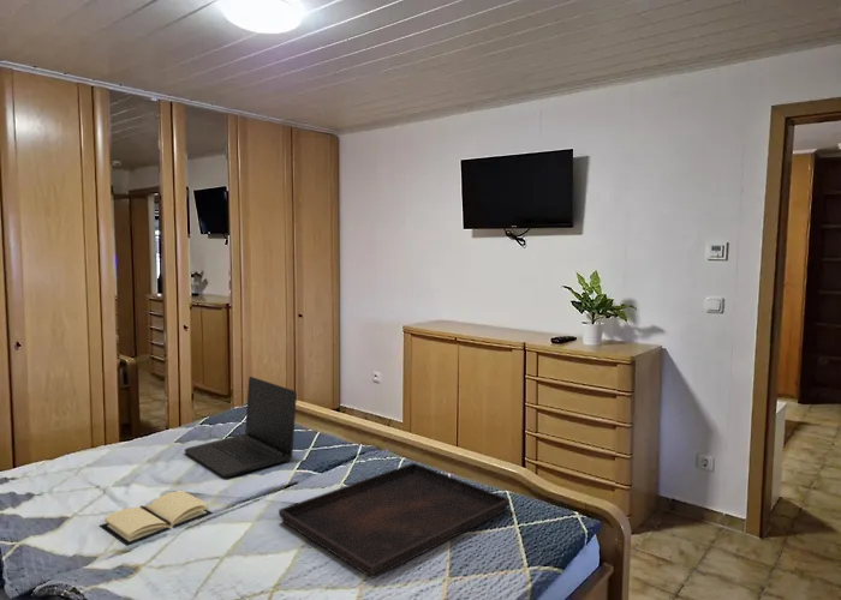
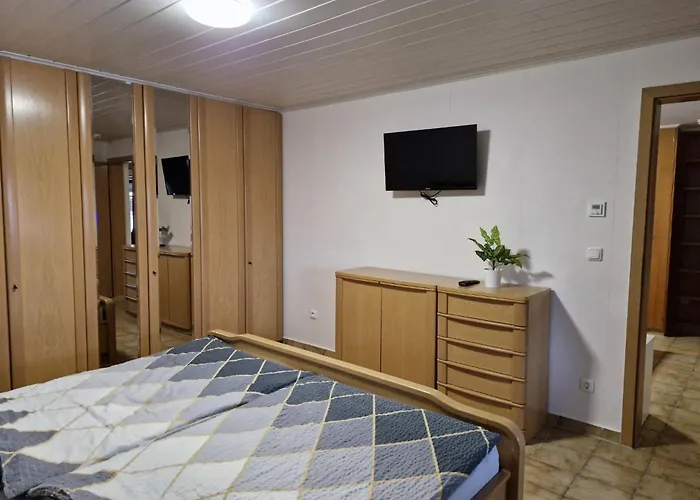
- laptop (246, 422)
- serving tray (396, 510)
- book (156, 514)
